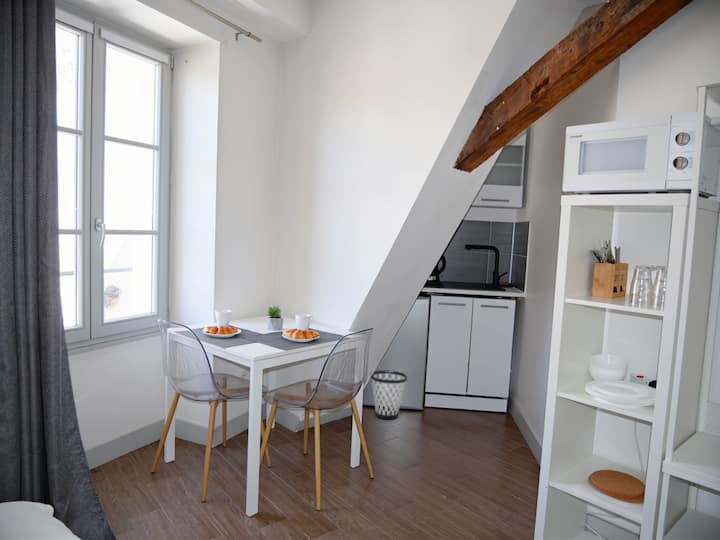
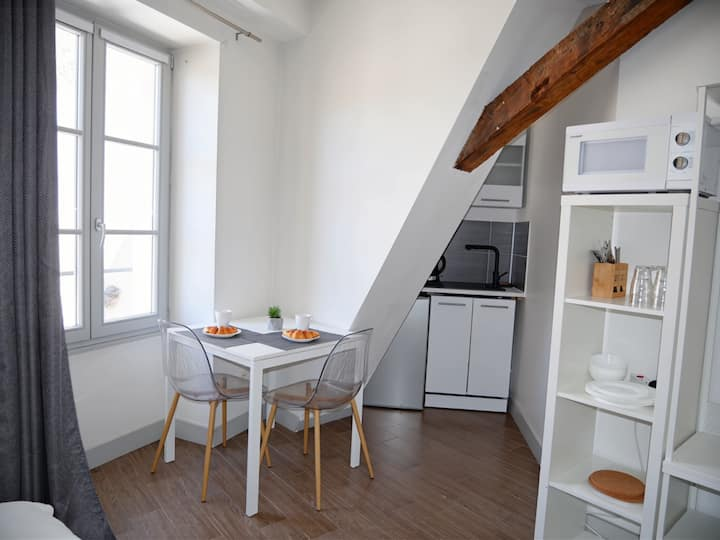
- wastebasket (388, 396)
